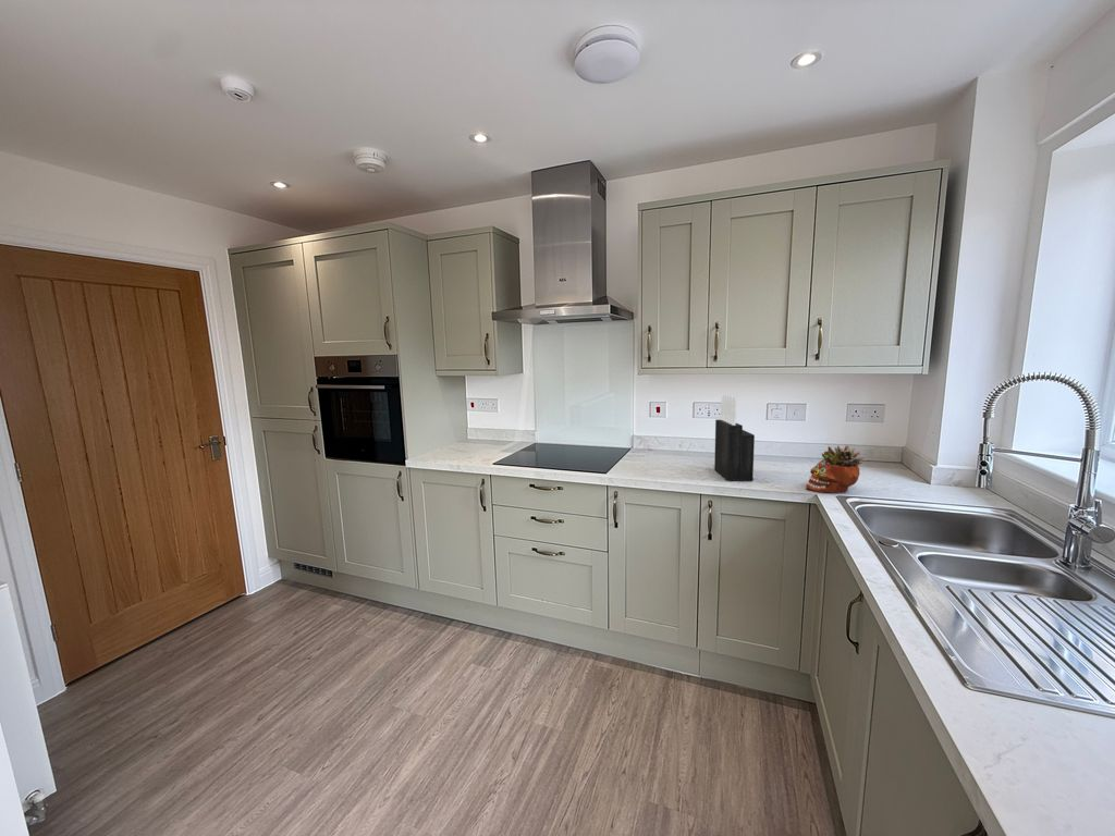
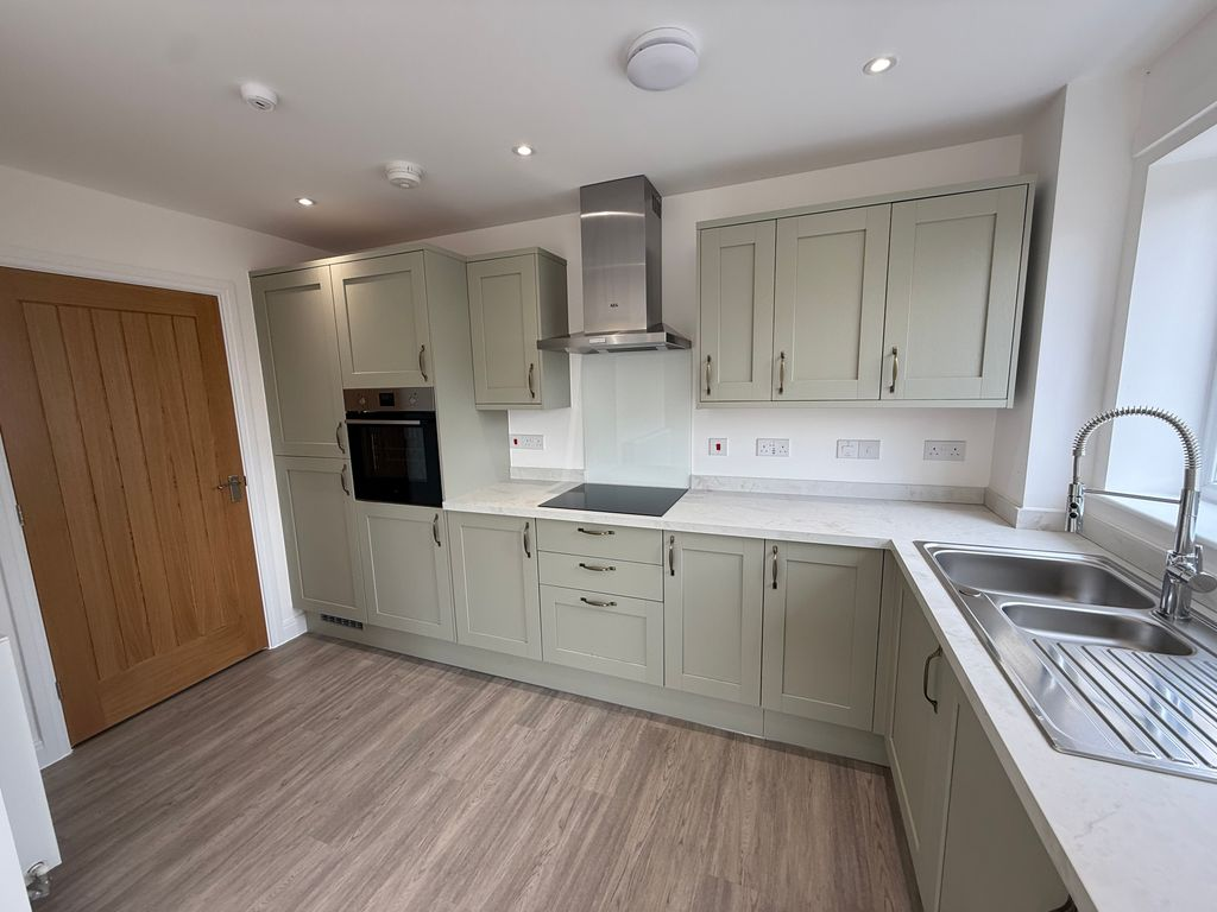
- succulent planter (833, 467)
- knife block (736, 435)
